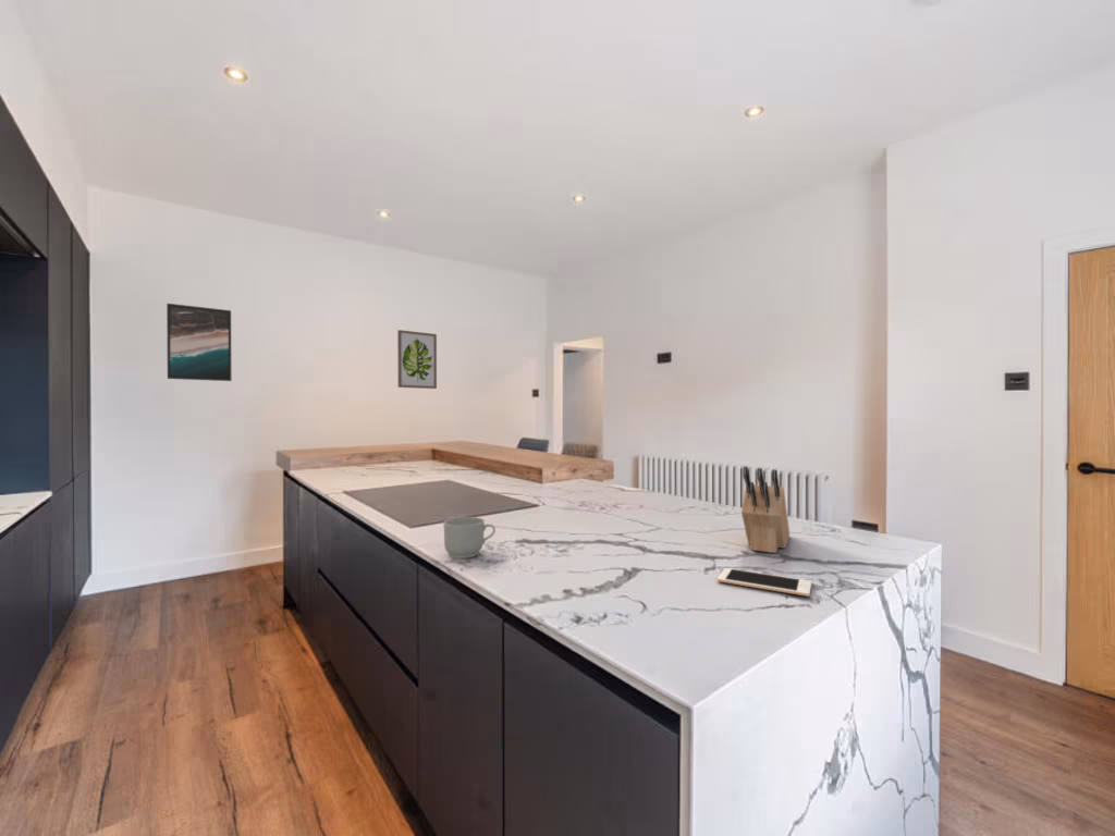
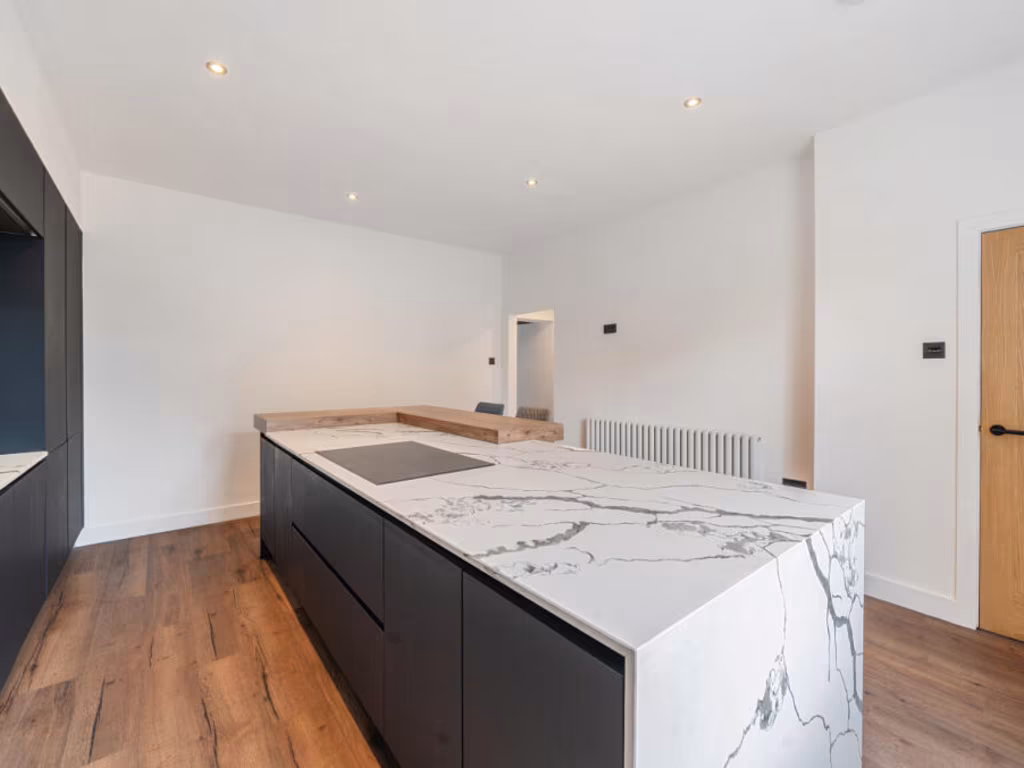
- mug (469, 537)
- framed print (199, 343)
- knife block (765, 504)
- cell phone (763, 580)
- wall art (417, 359)
